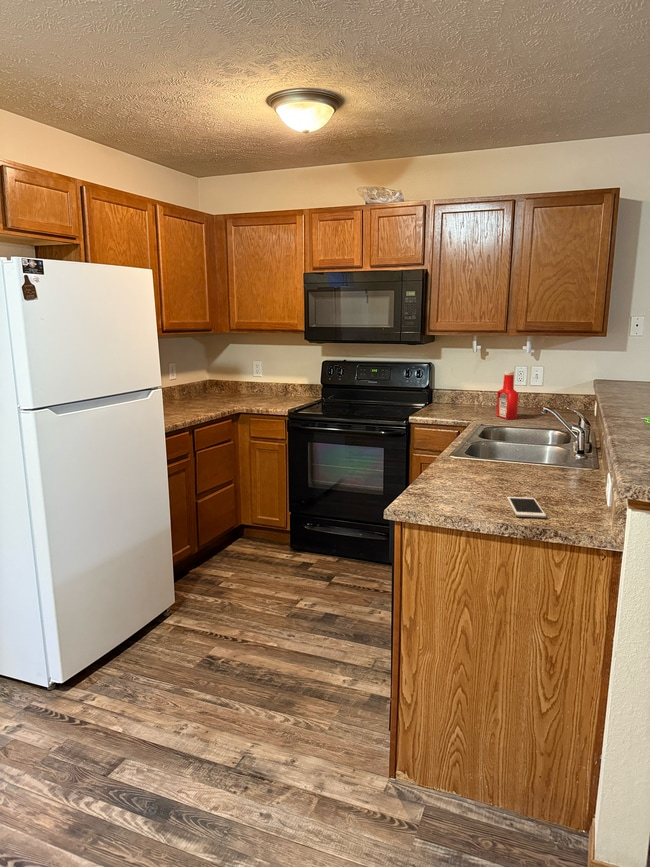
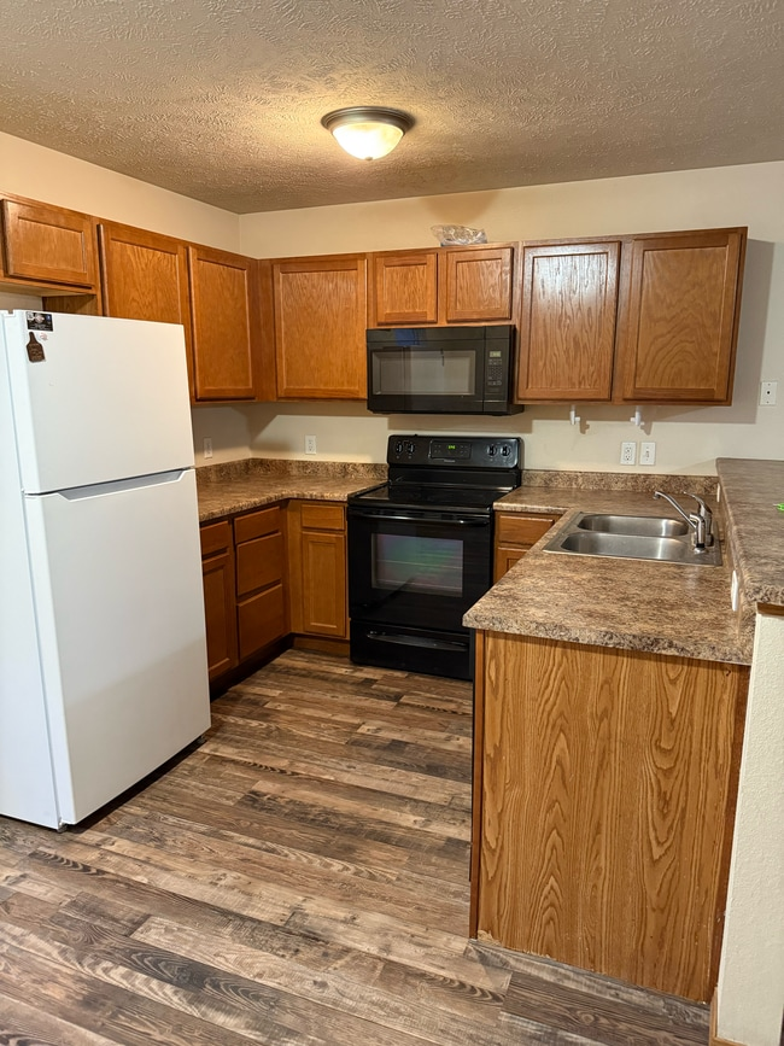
- soap bottle (507, 394)
- cell phone (525, 506)
